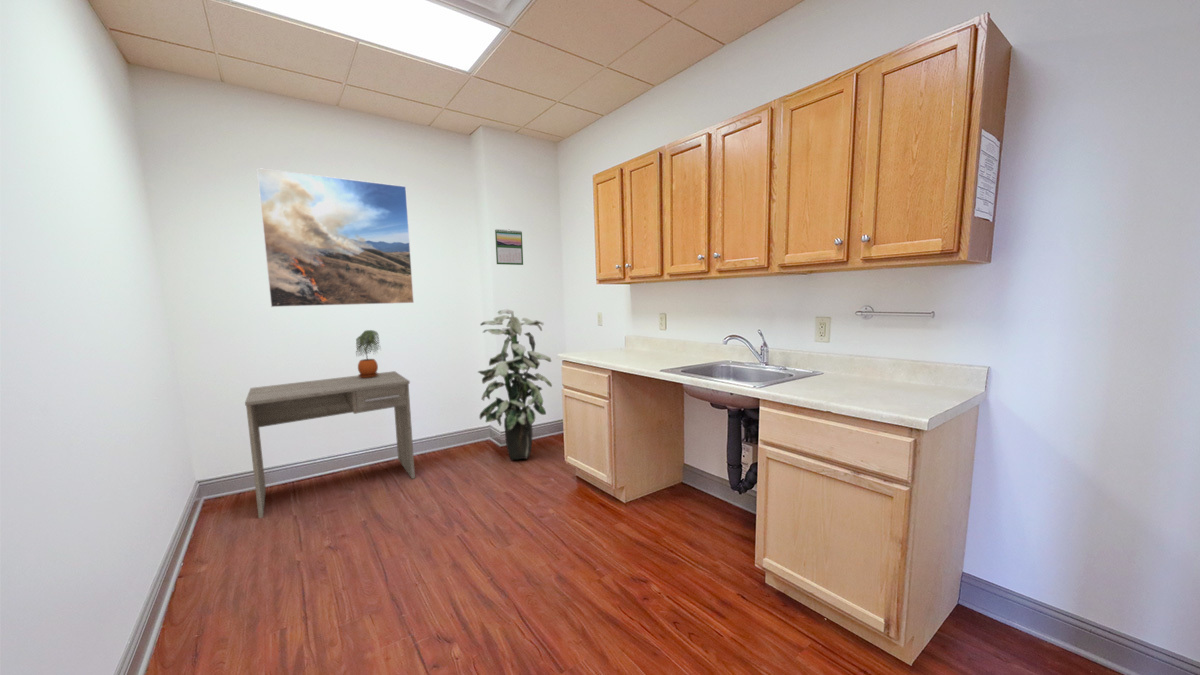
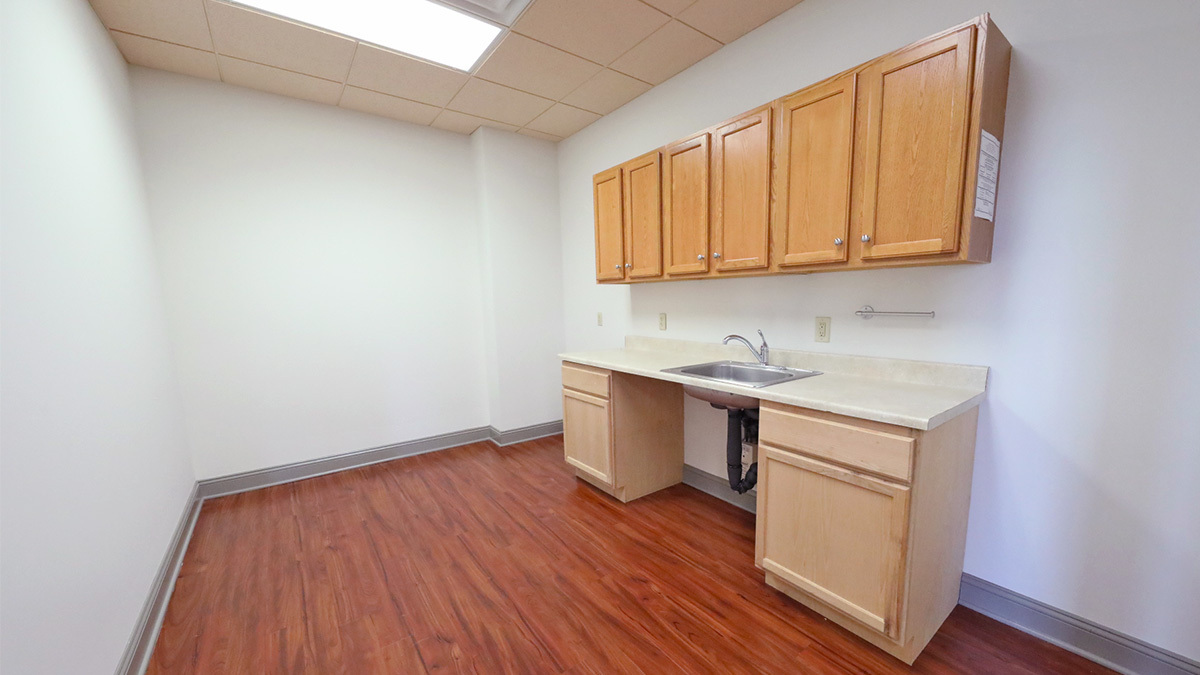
- potted plant (367, 353)
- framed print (343, 242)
- indoor plant (513, 383)
- desk (332, 415)
- calendar (509, 247)
